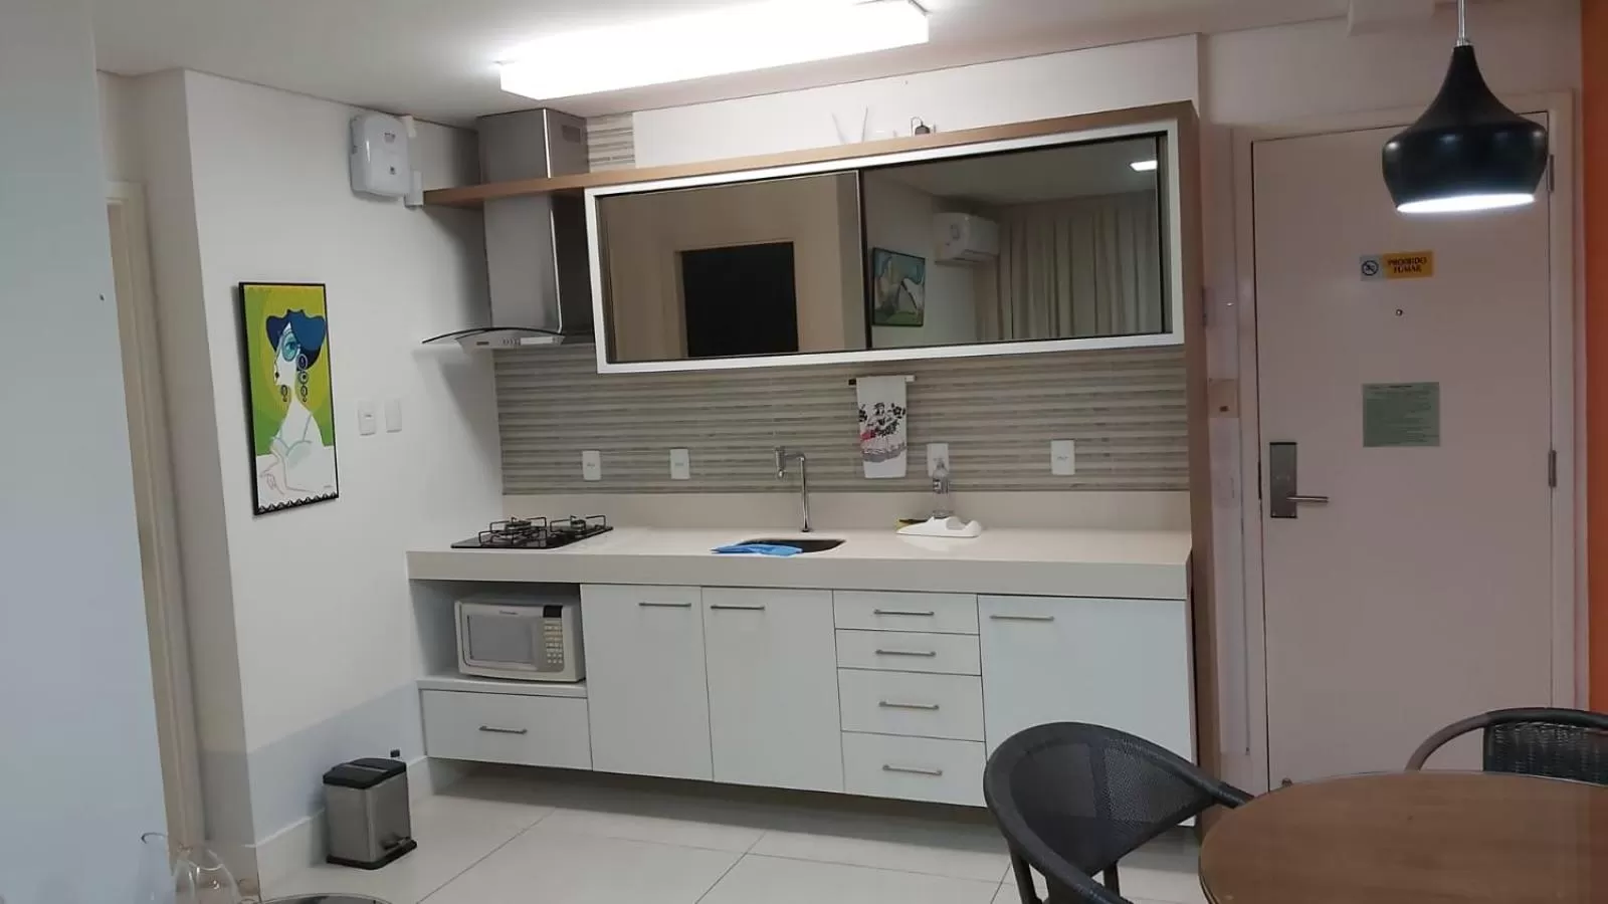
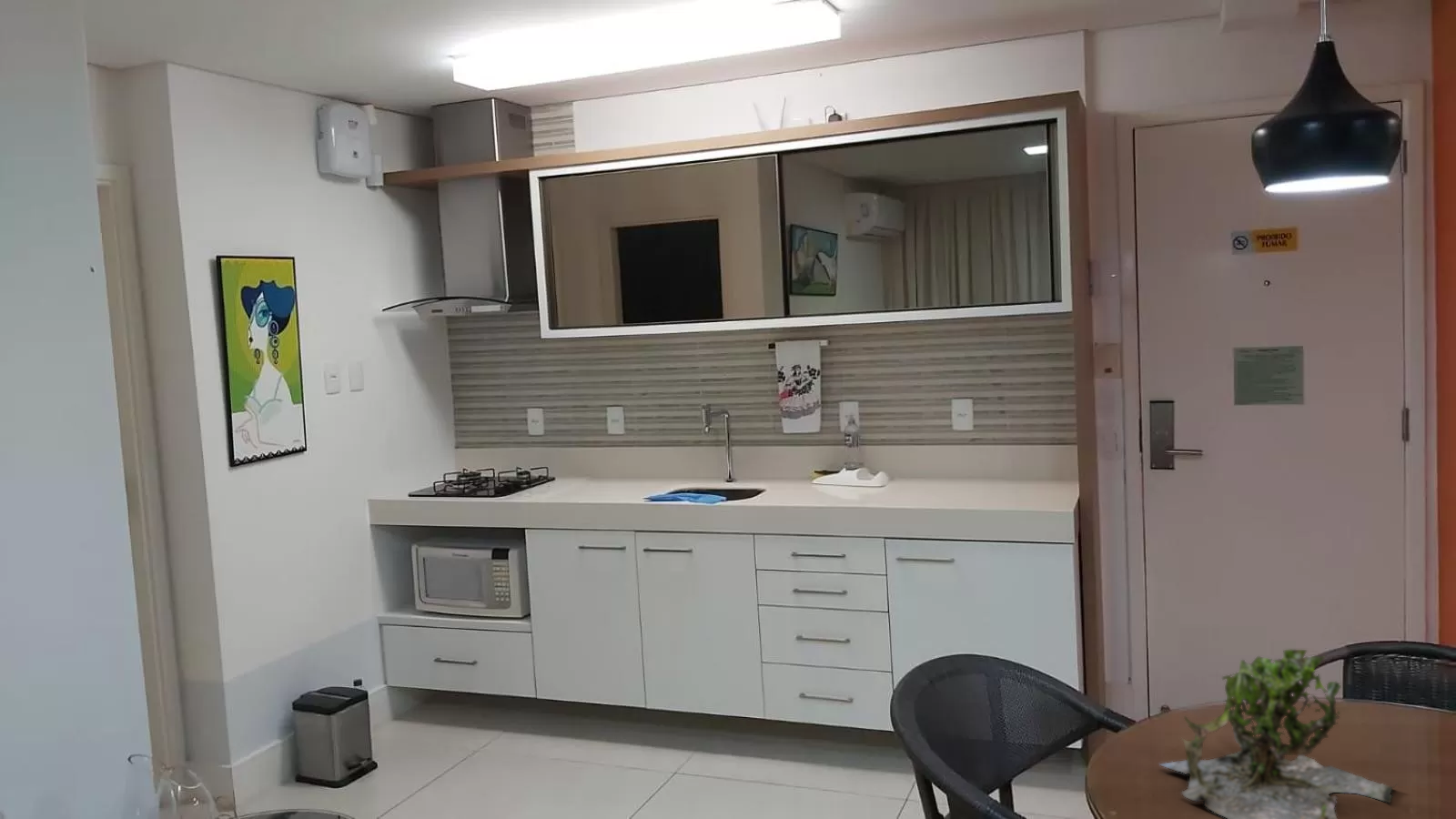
+ plant (1261, 724)
